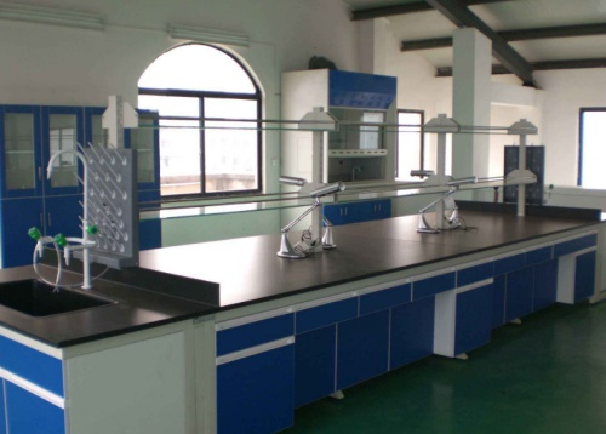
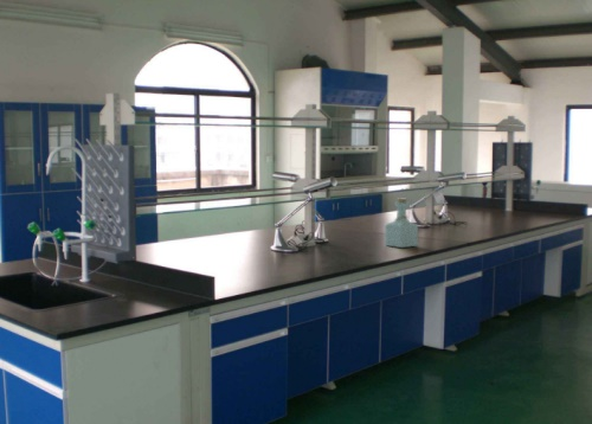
+ bottle (399, 221)
